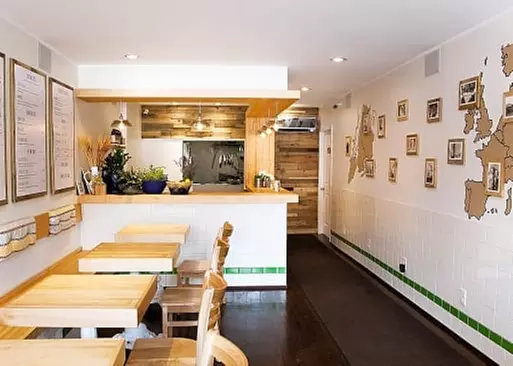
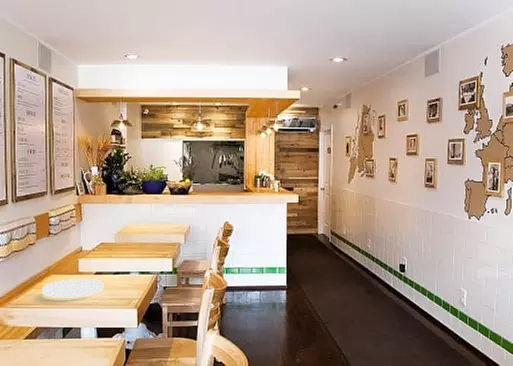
+ plate (73, 287)
